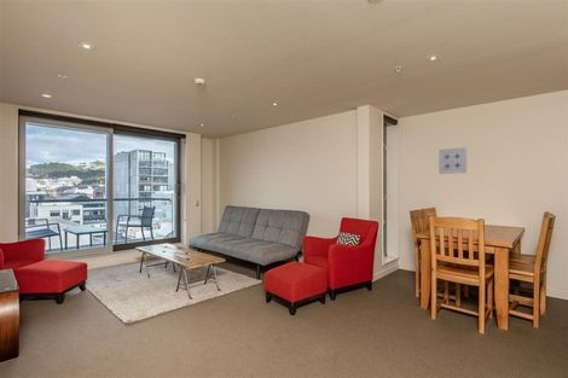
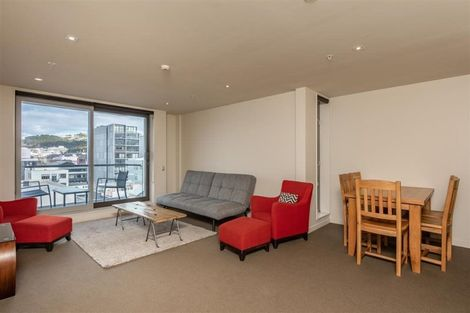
- wall art (452, 161)
